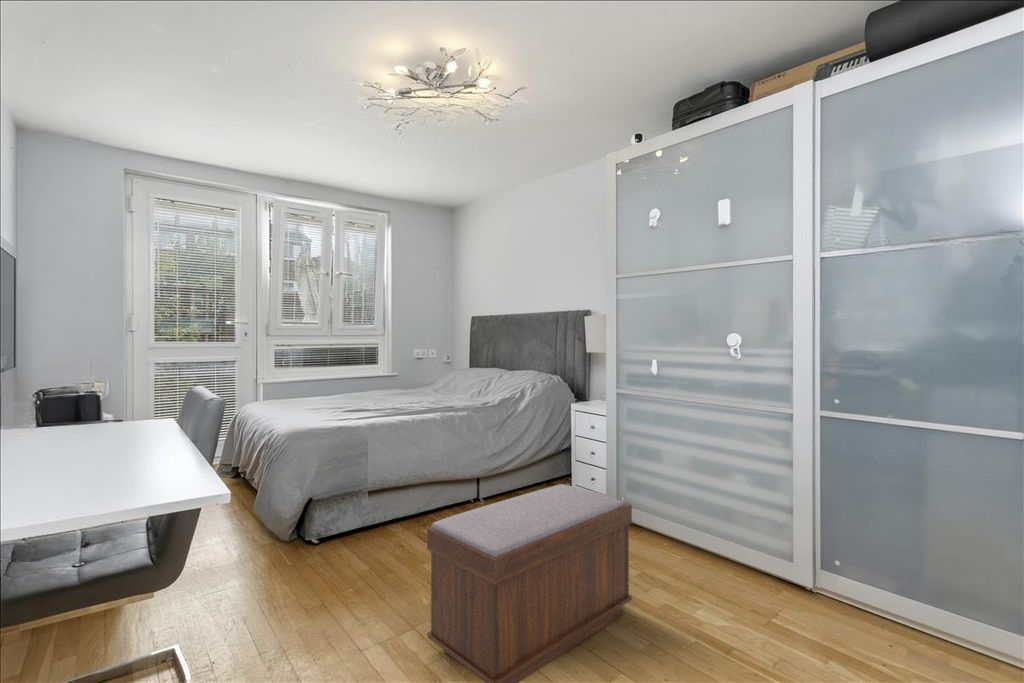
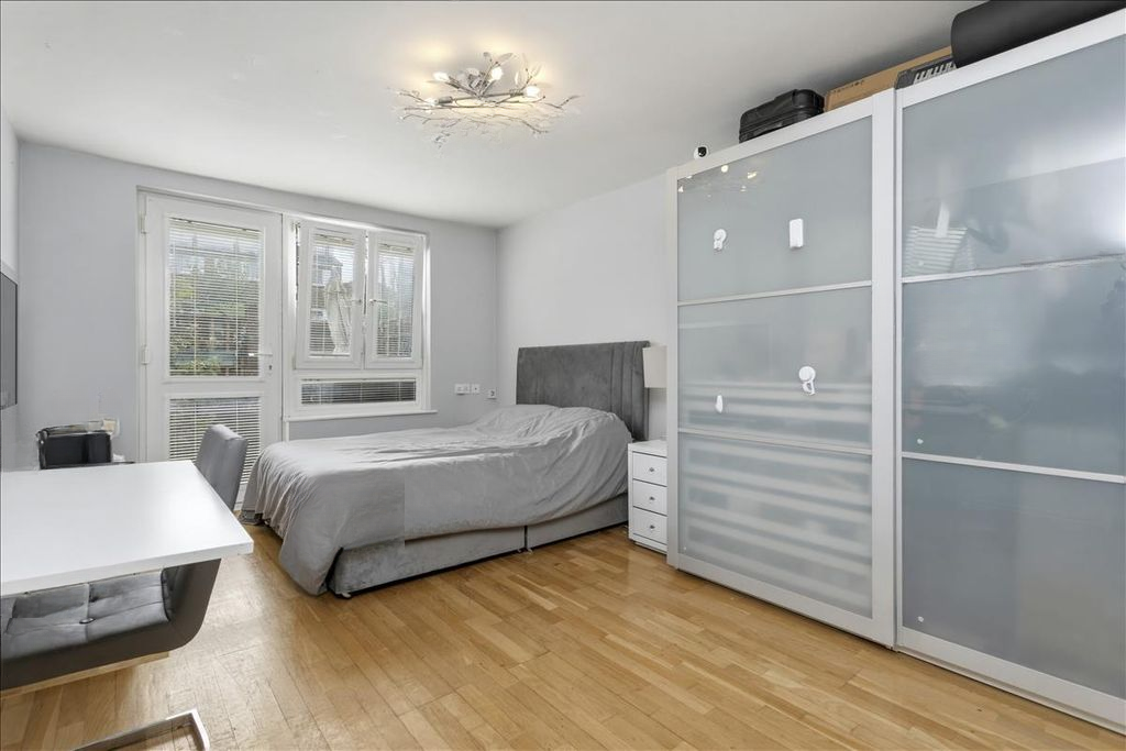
- bench (535, 569)
